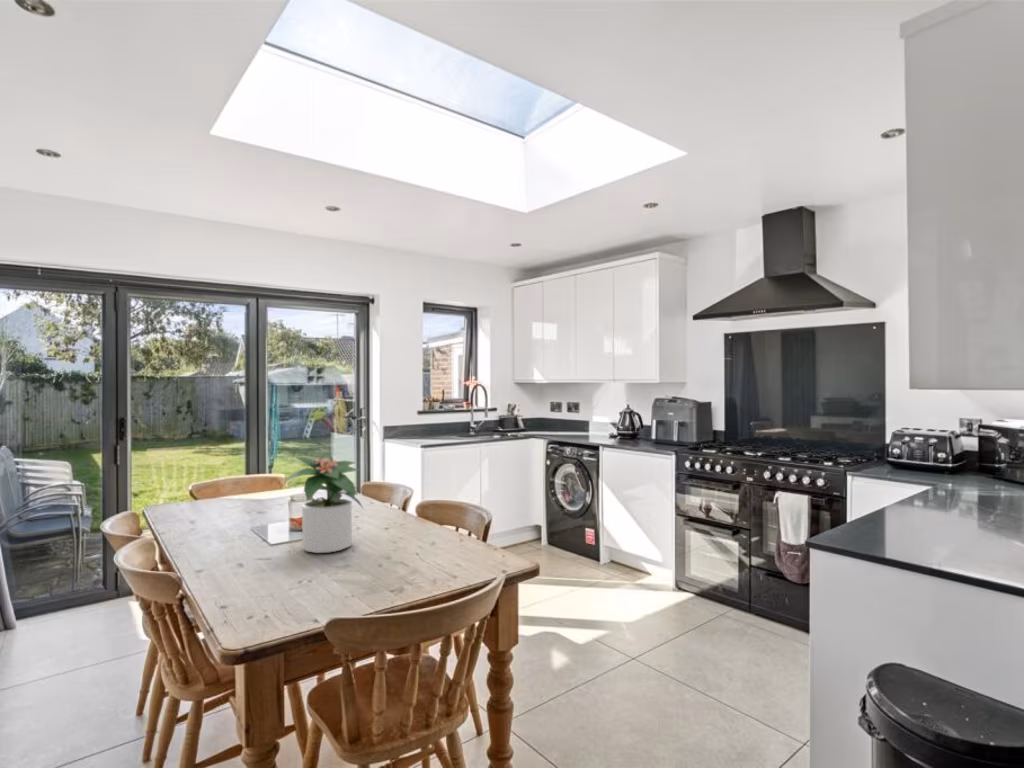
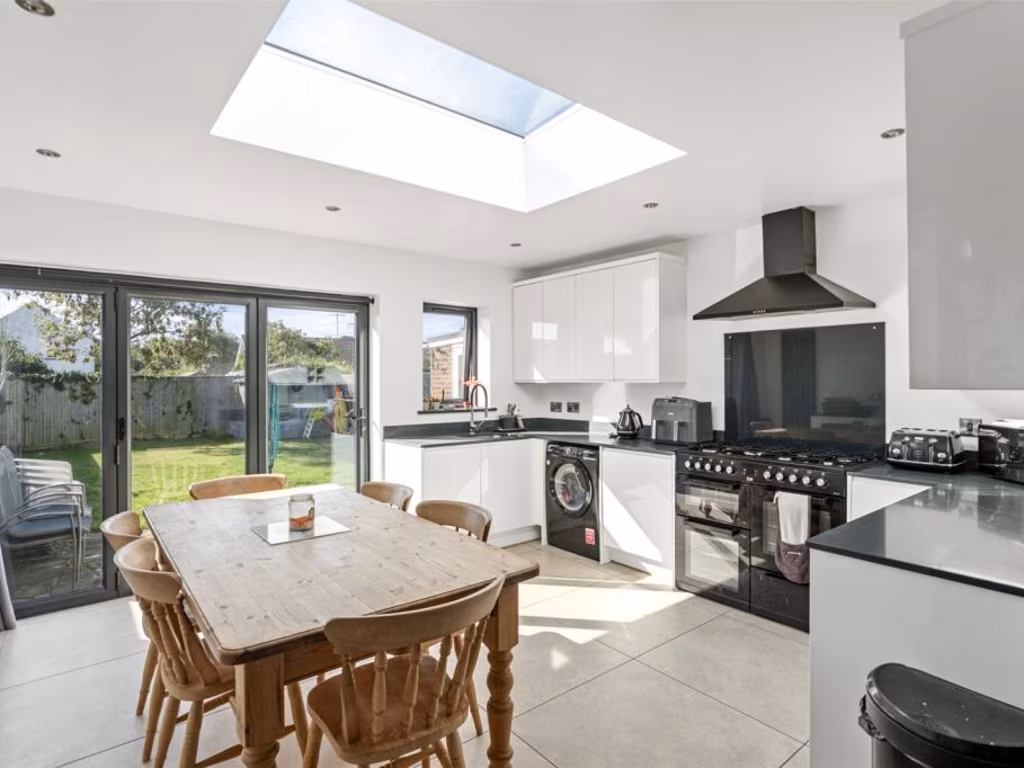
- potted plant (326, 502)
